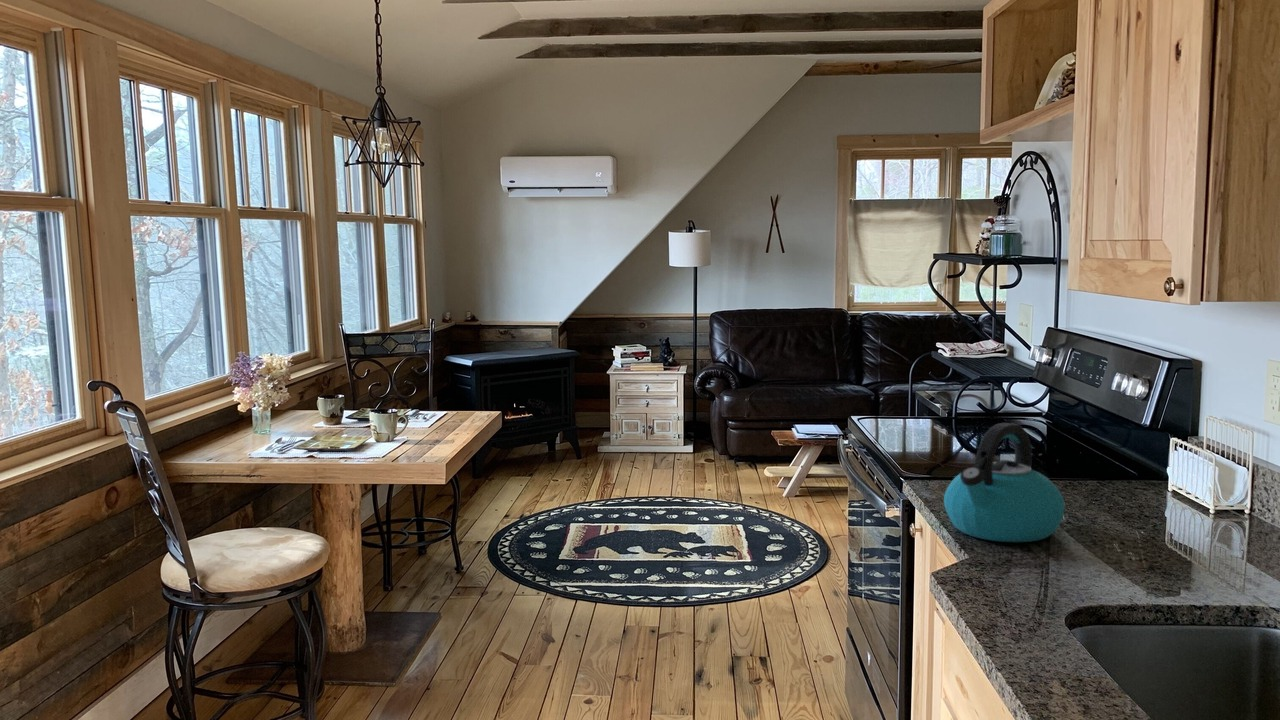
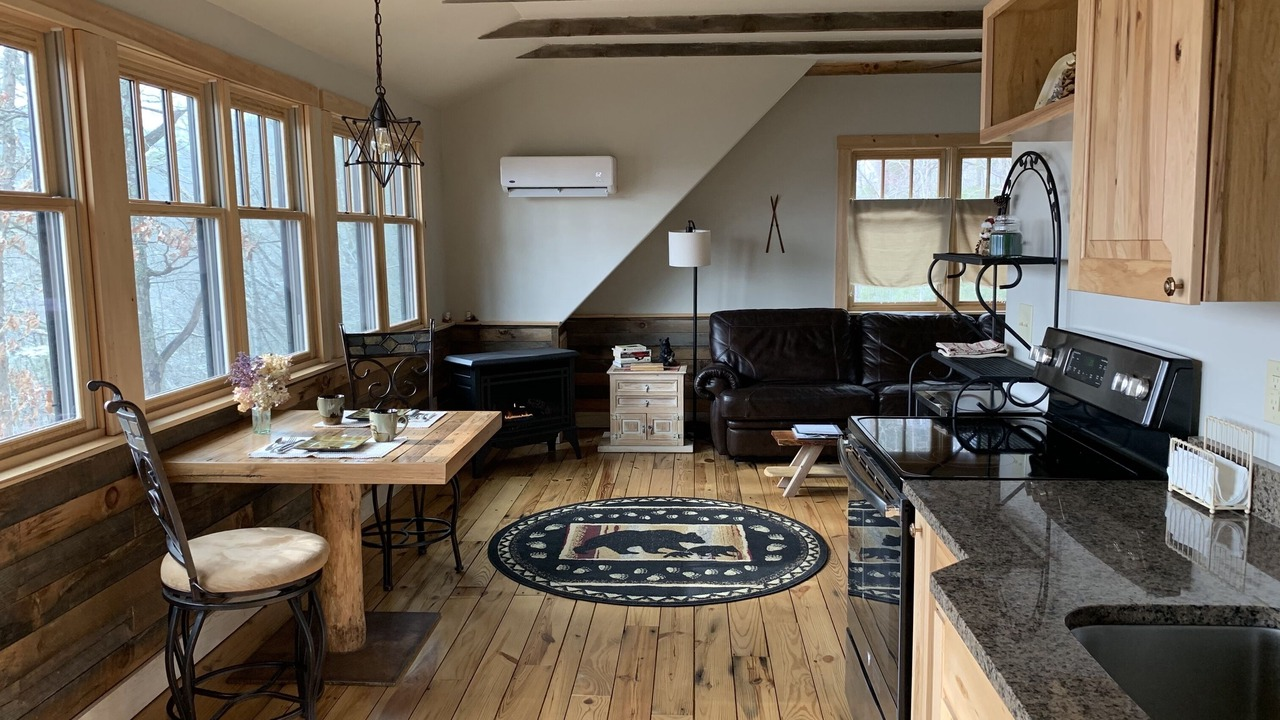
- kettle (999, 478)
